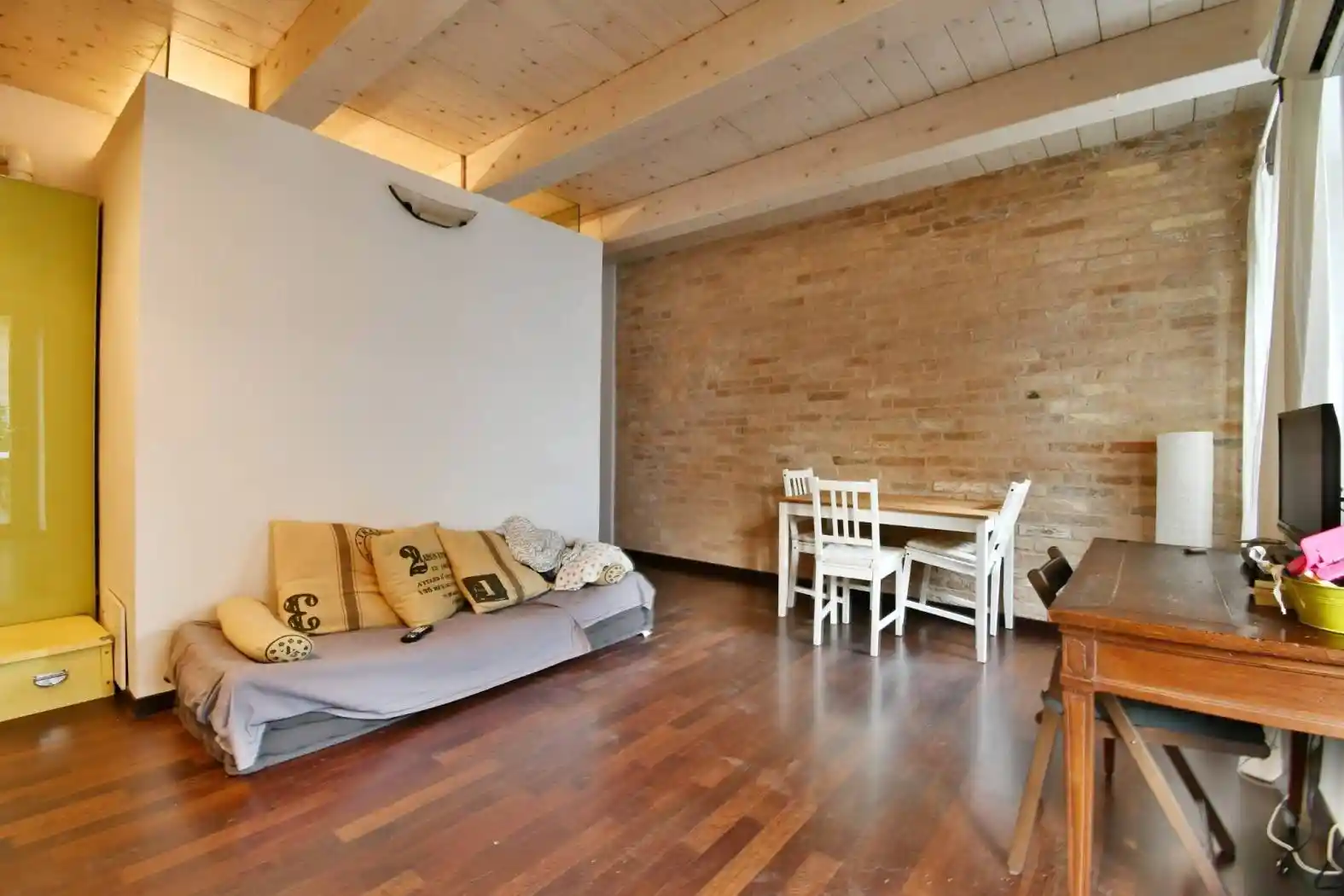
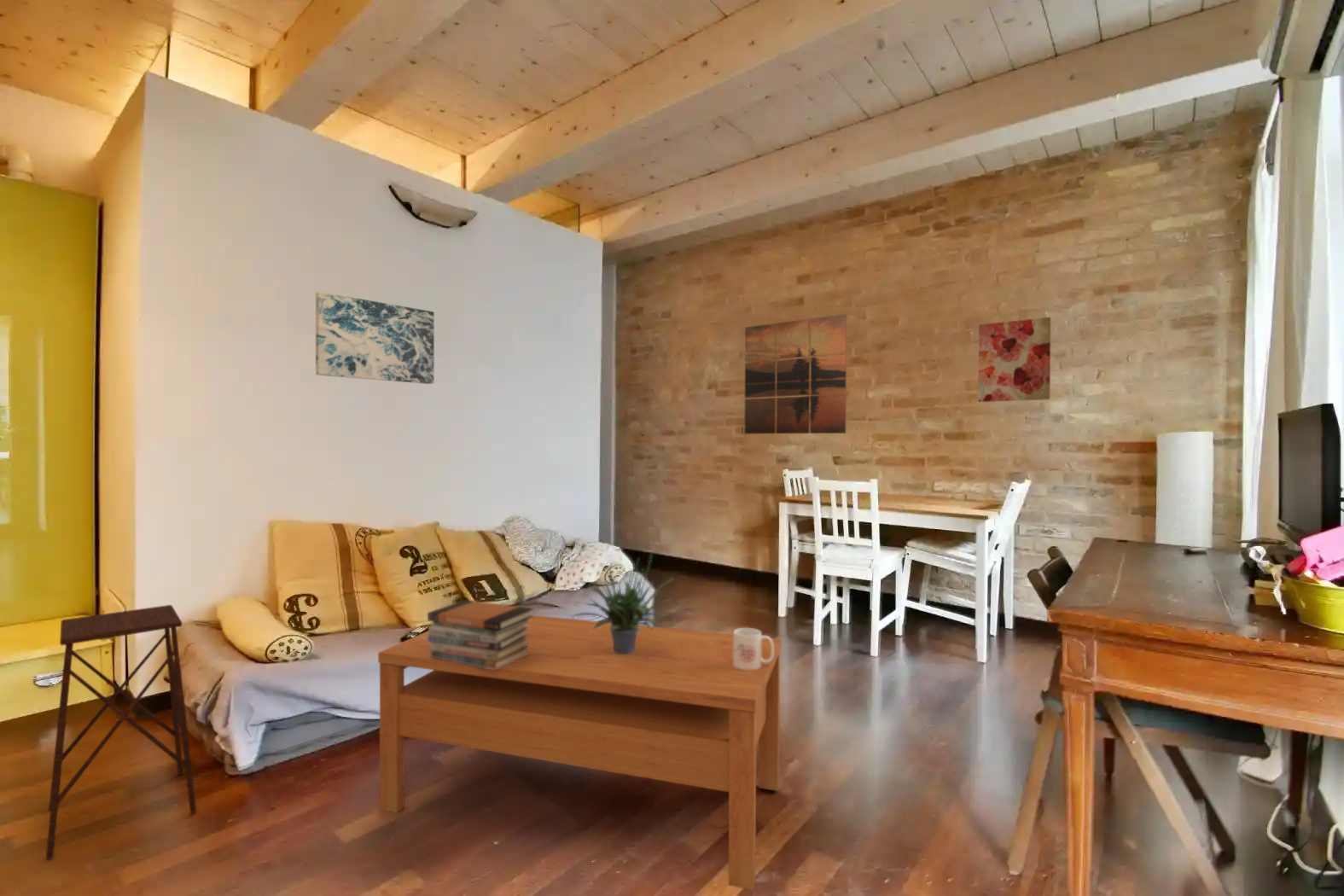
+ book stack (480, 631)
+ wall art (1013, 361)
+ potted plant (628, 601)
+ side table (122, 715)
+ wall art (793, 377)
+ mug (753, 648)
+ wall art (378, 341)
+ coffee table (586, 721)
